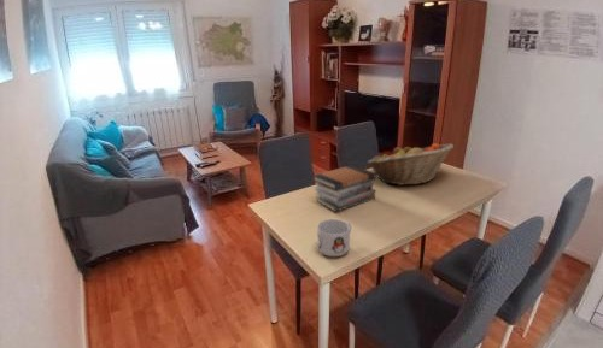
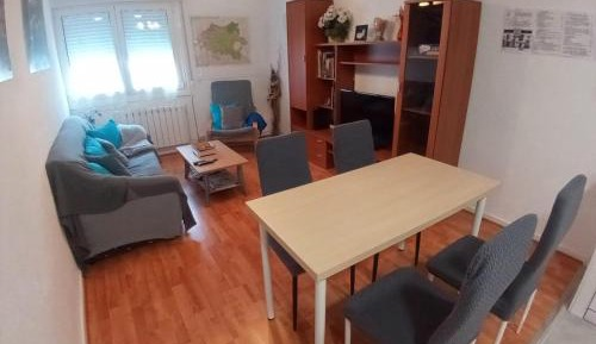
- fruit basket (409, 160)
- book stack (344, 187)
- mug (336, 235)
